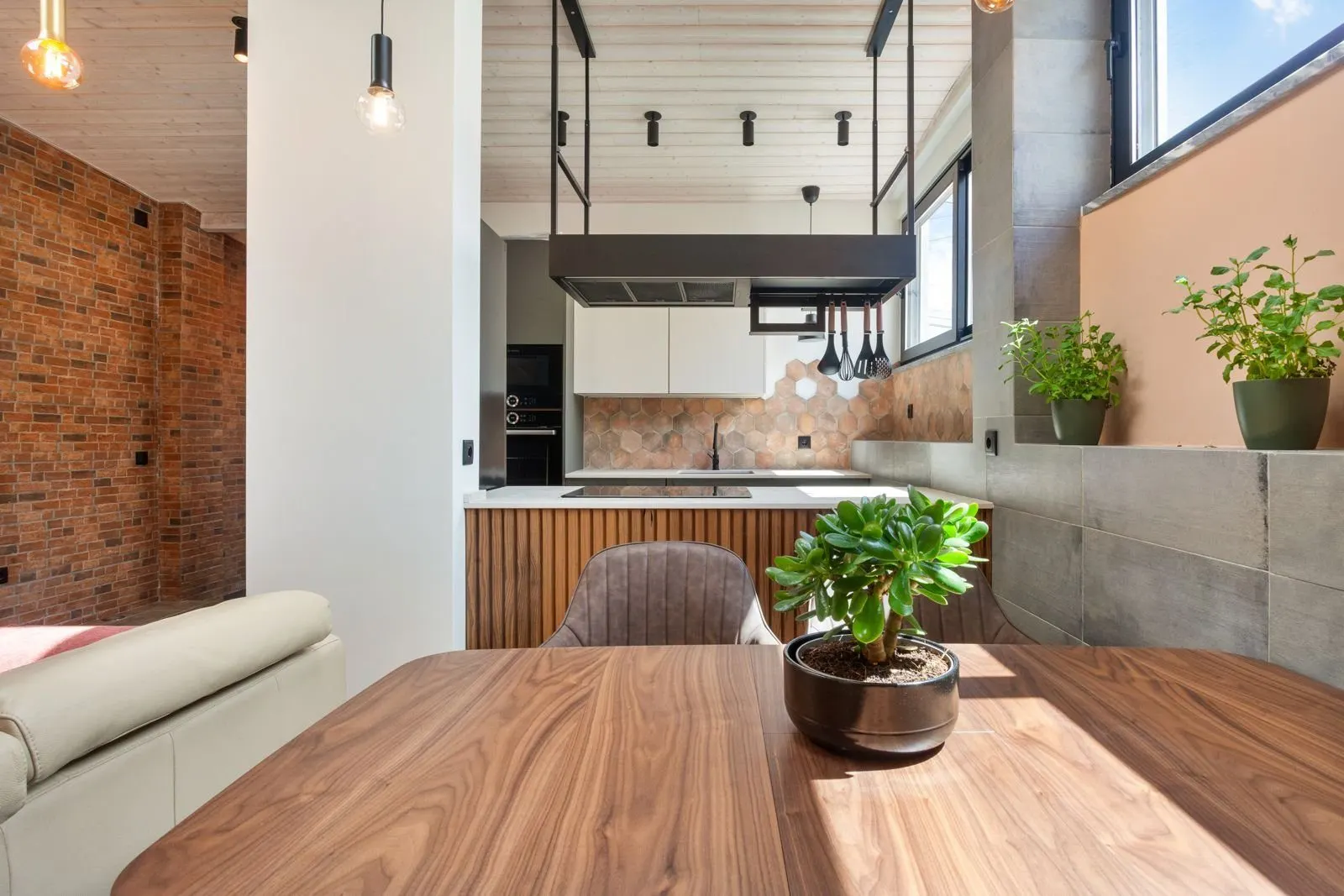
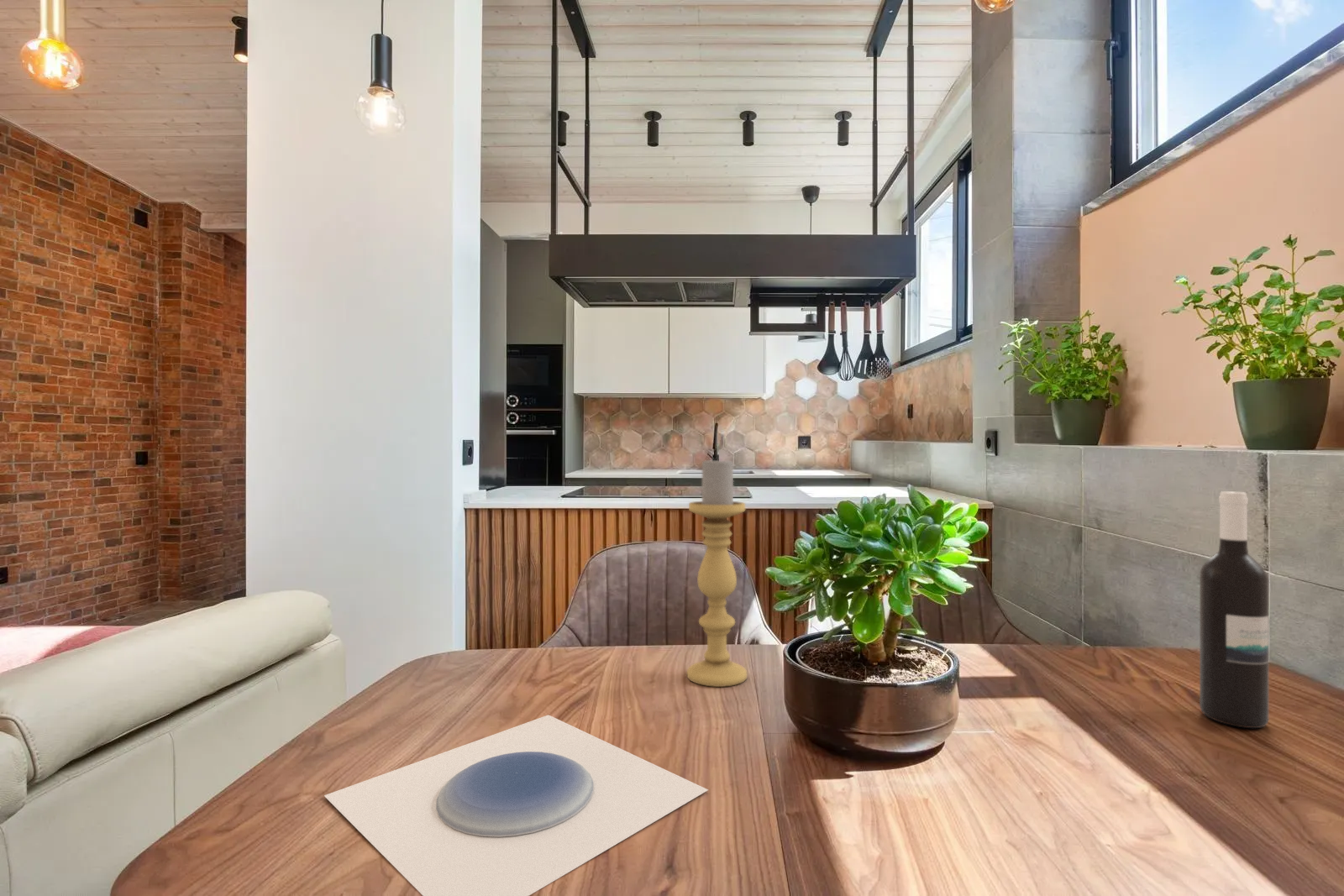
+ wine bottle (1233, 605)
+ candle holder (717, 565)
+ plate (517, 783)
